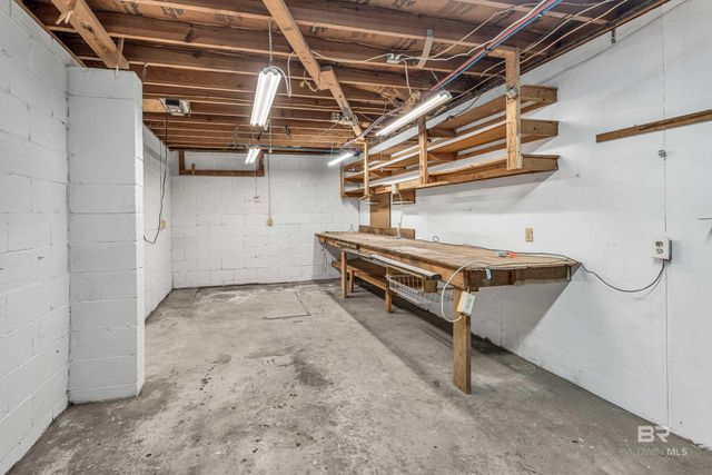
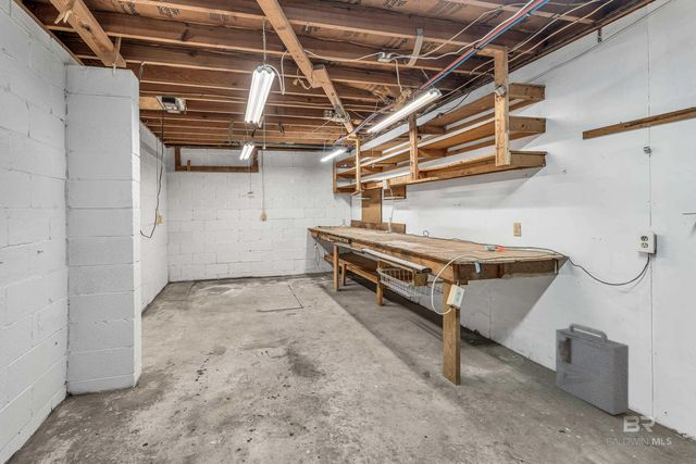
+ toolbox (587, 363)
